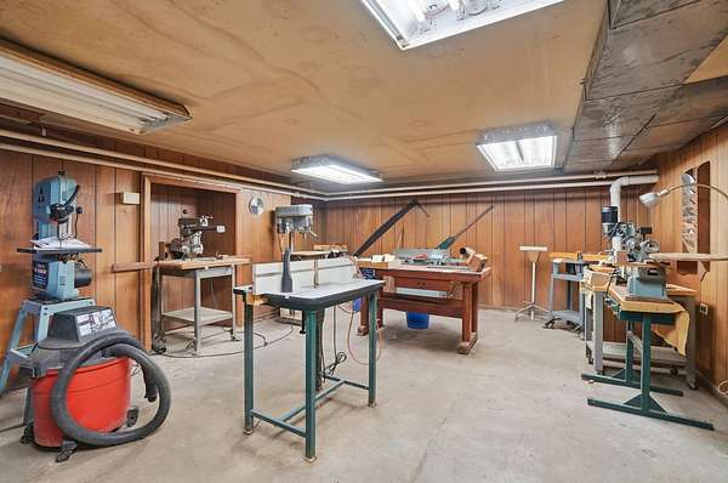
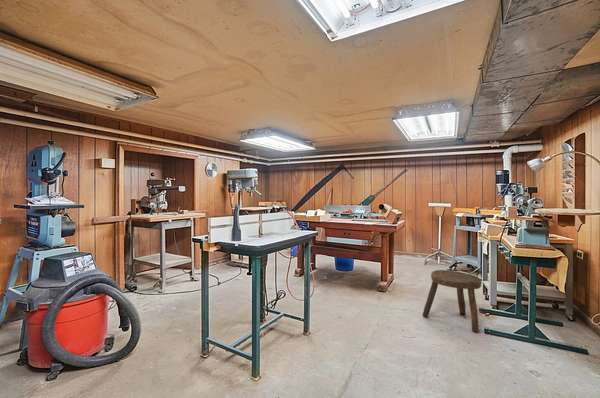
+ stool (457, 296)
